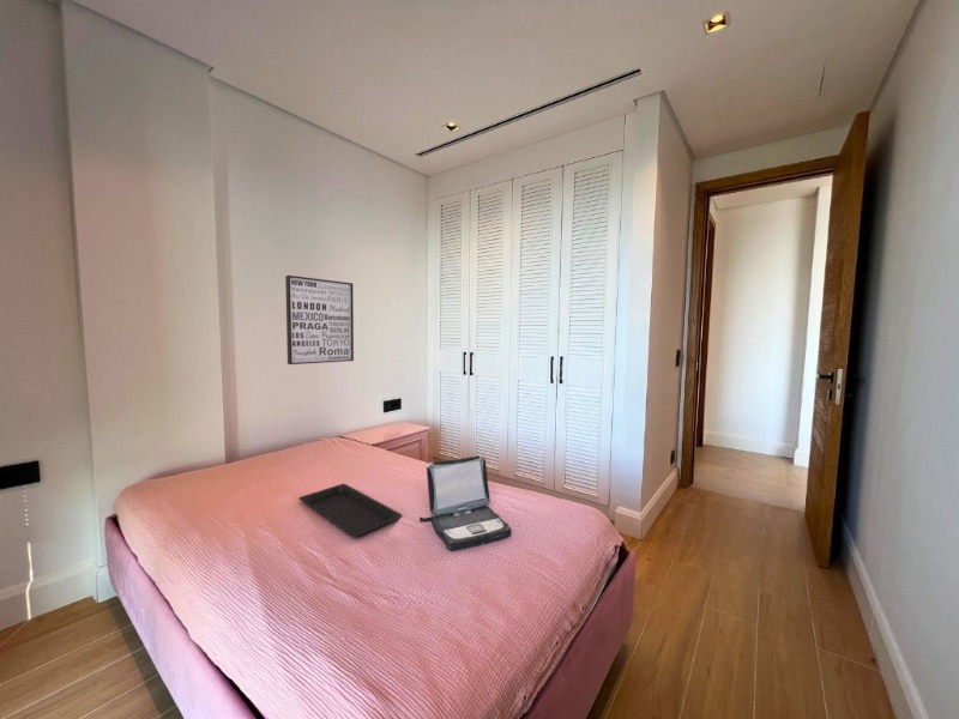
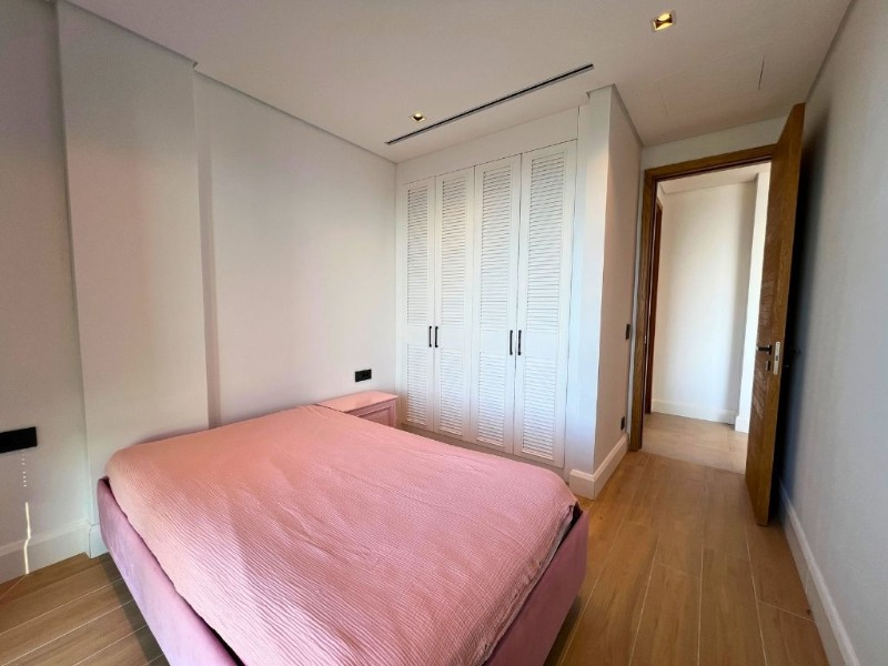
- laptop (465, 497)
- serving tray (348, 508)
- wall art (321, 321)
